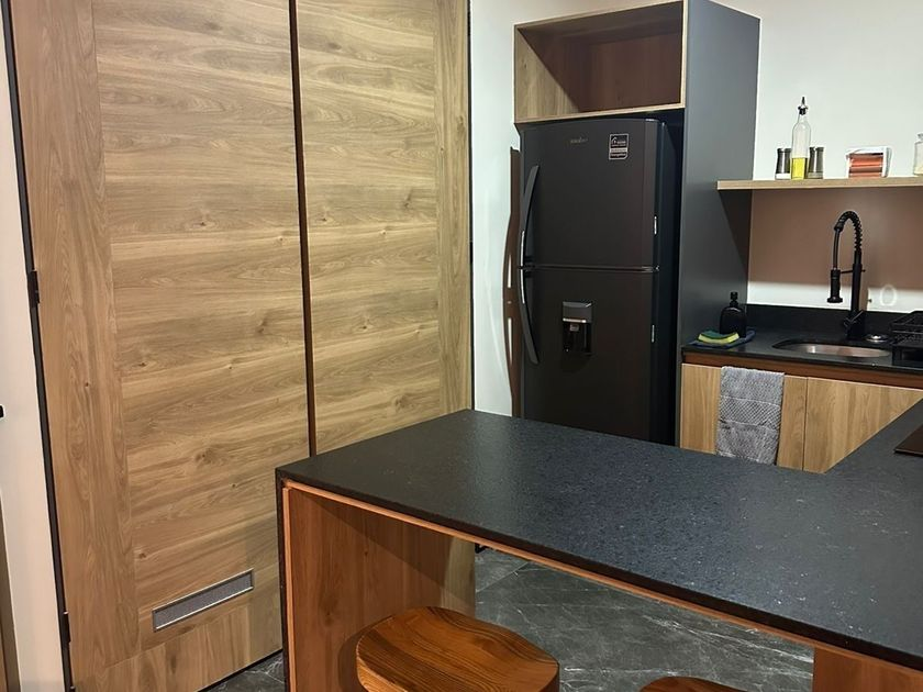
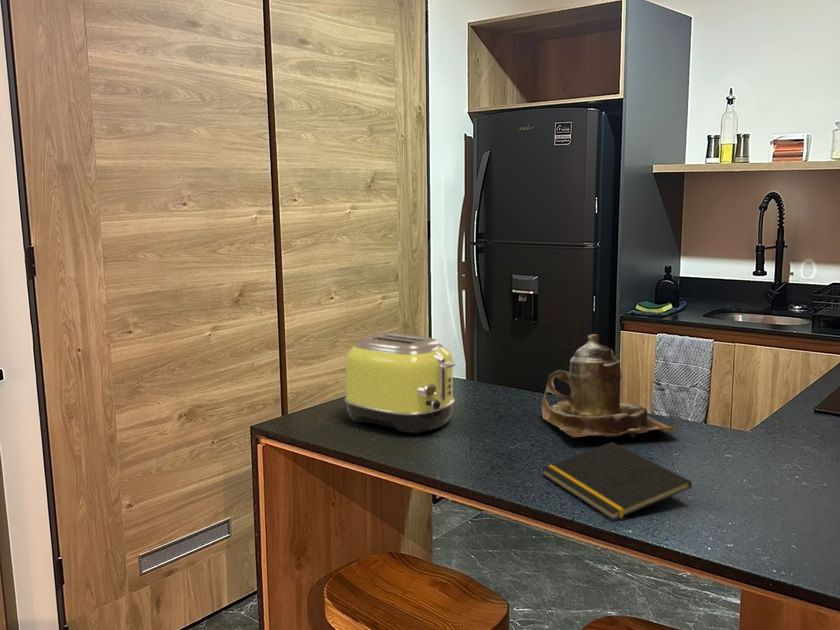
+ teapot (605, 381)
+ notepad (612, 477)
+ toaster (402, 380)
